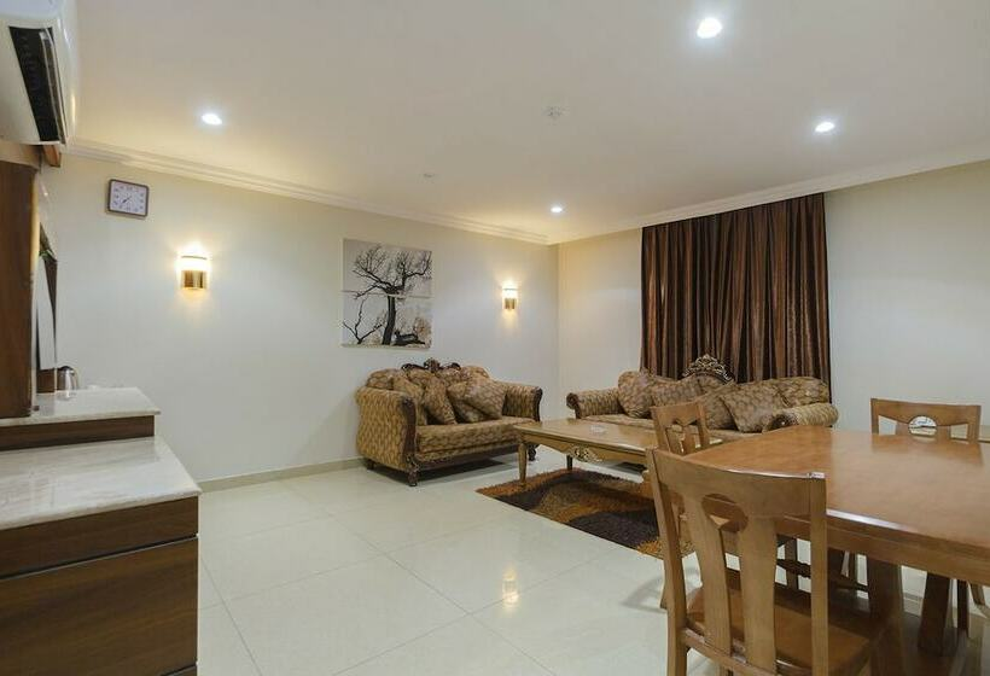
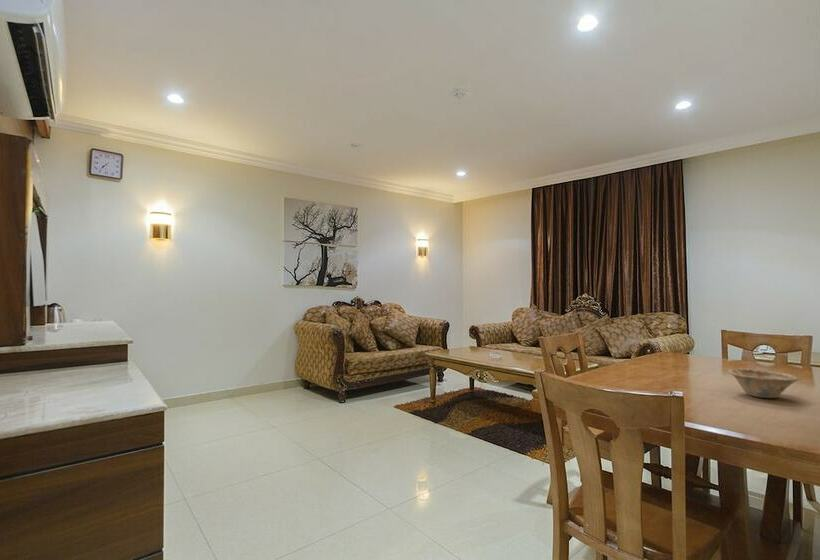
+ dish (762, 384)
